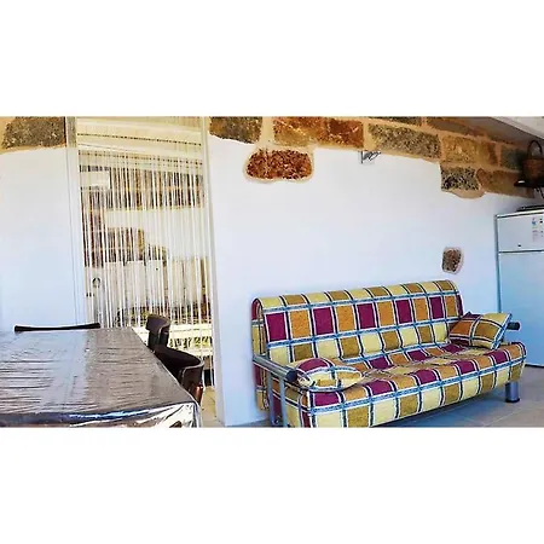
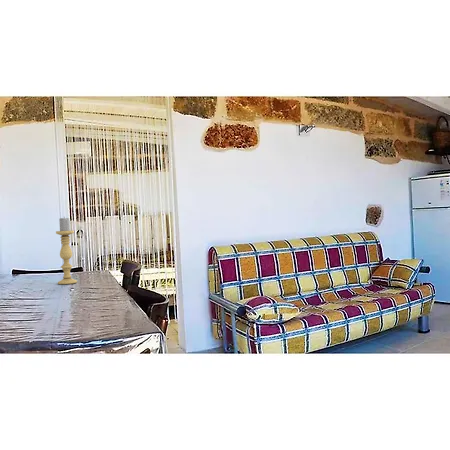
+ candle holder (65, 249)
